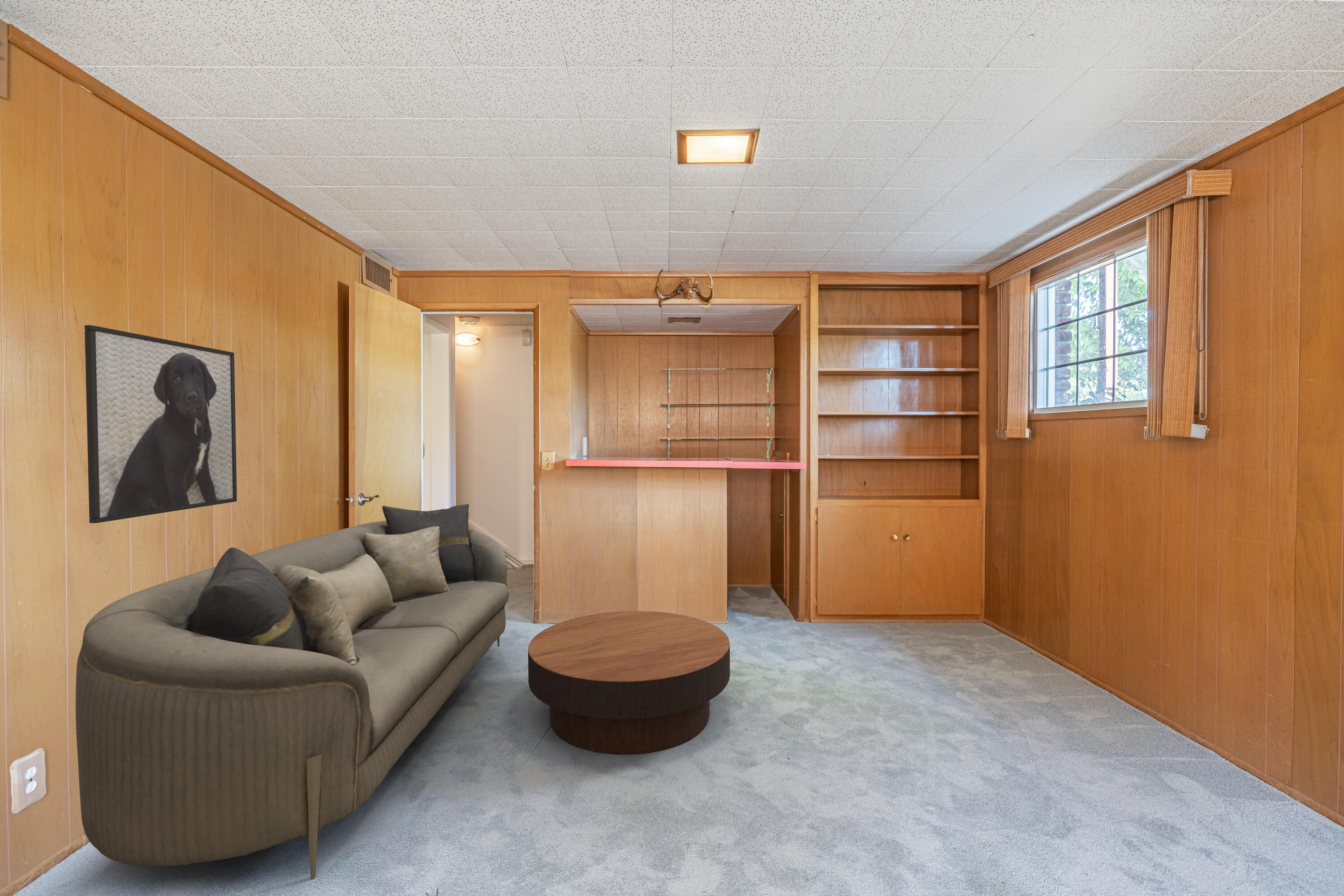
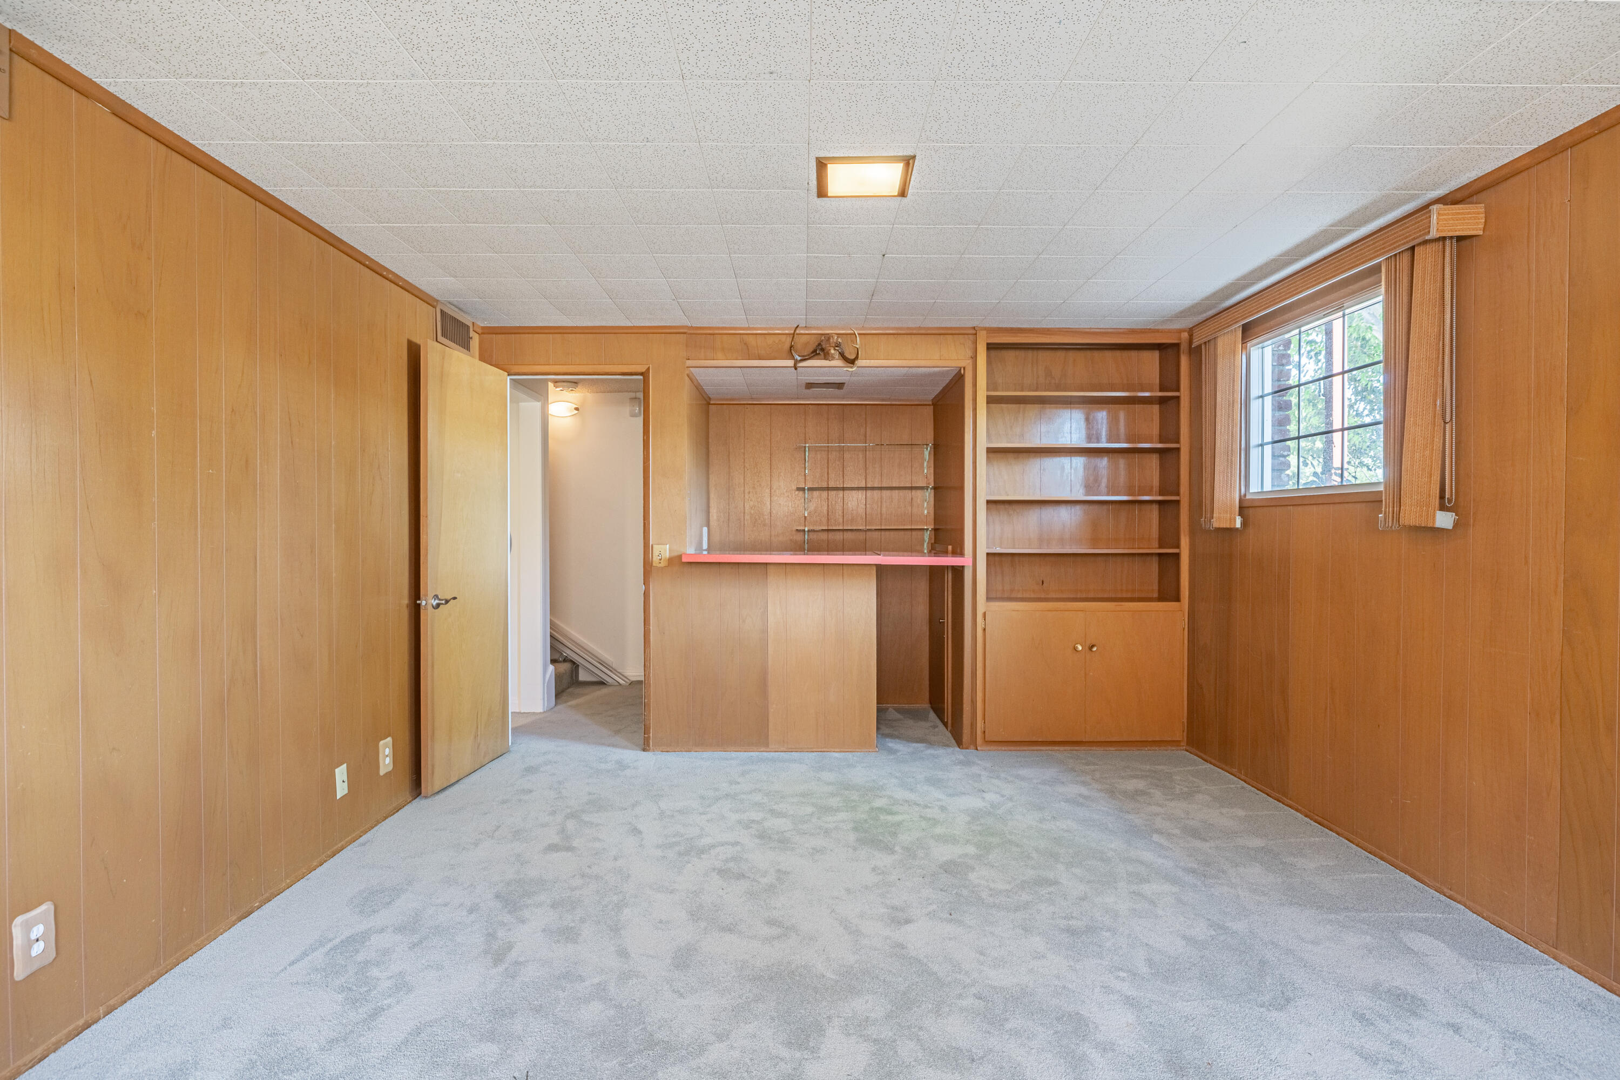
- sofa (366, 623)
- coffee table (630, 676)
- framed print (172, 426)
